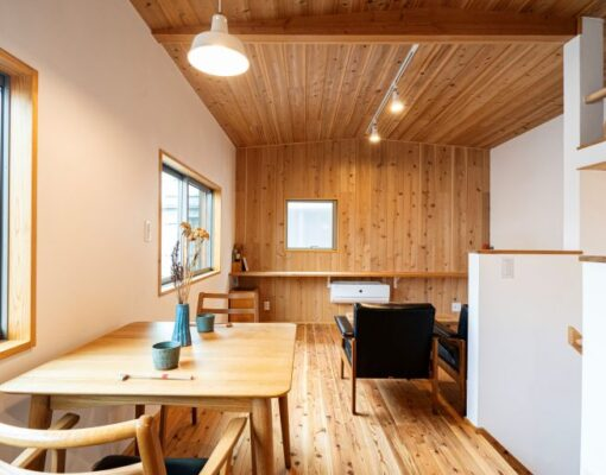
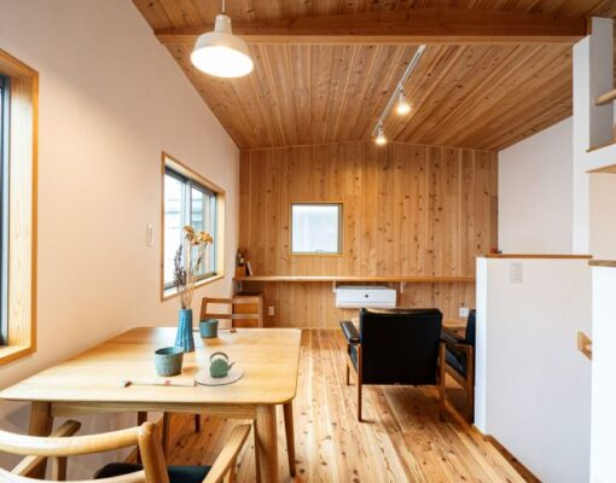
+ teapot (219, 362)
